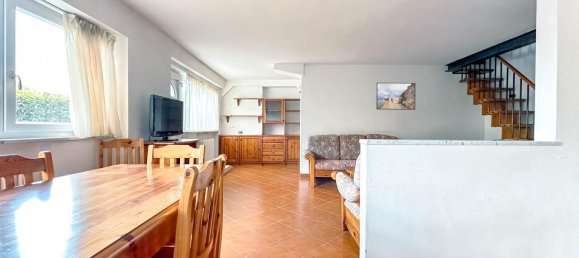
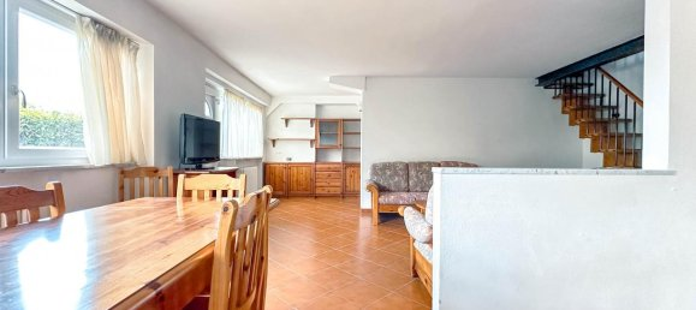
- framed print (395, 96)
